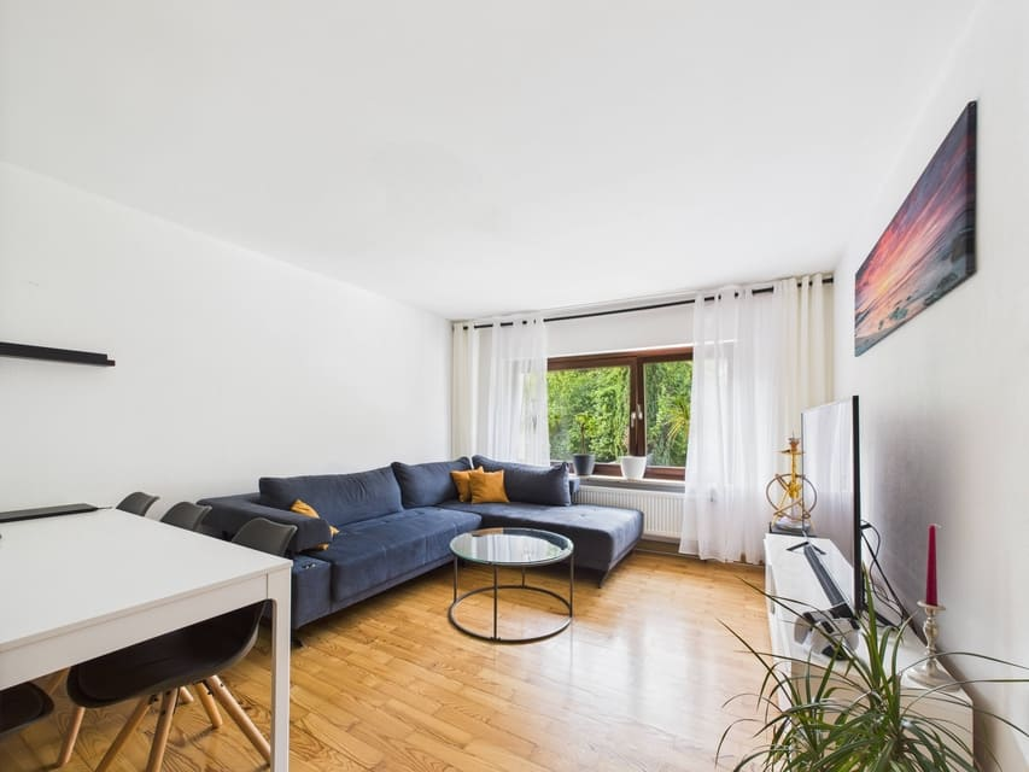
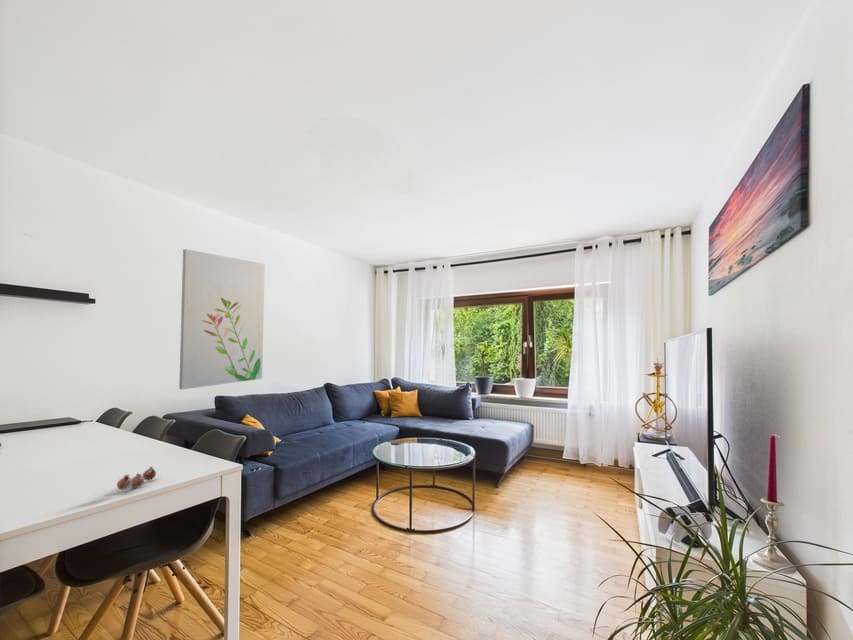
+ decorative ball (137, 477)
+ wall art (226, 320)
